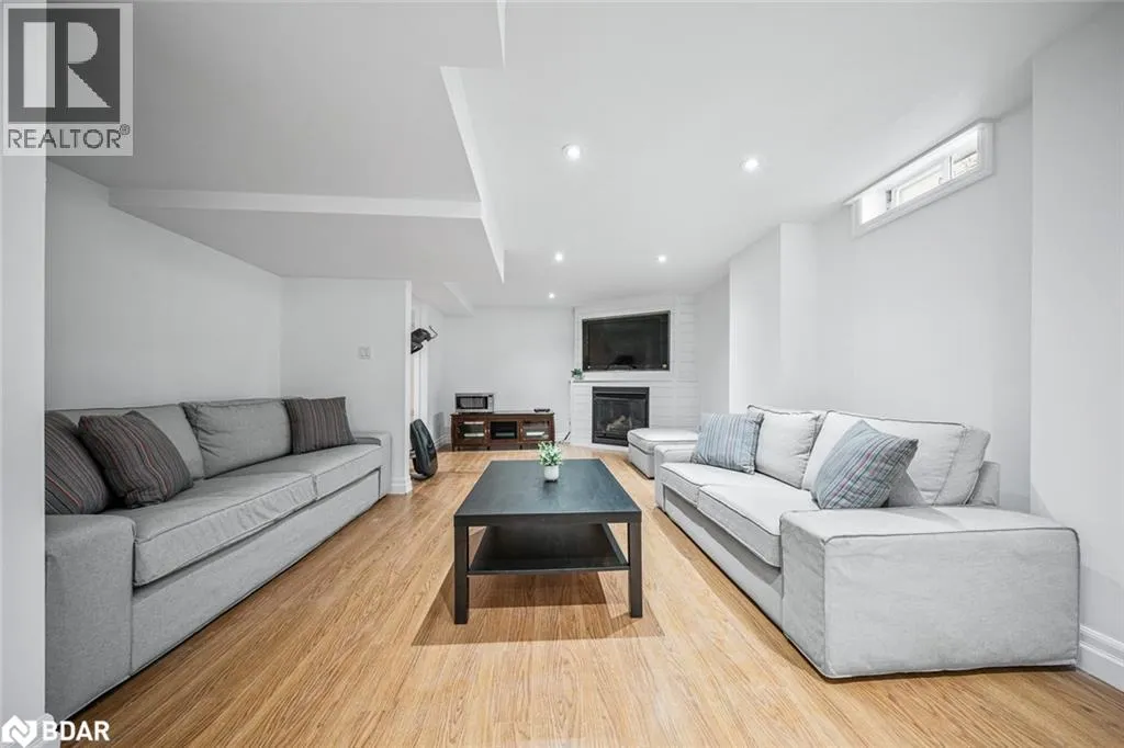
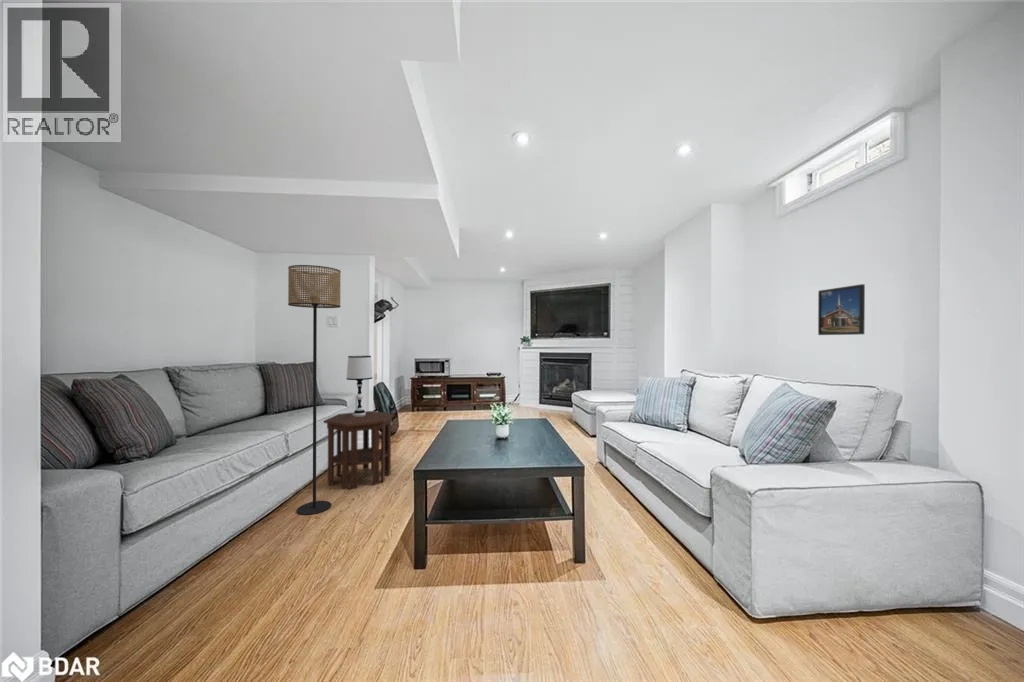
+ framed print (840, 311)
+ side table (360, 449)
+ floor lamp (314, 388)
+ table lamp (359, 385)
